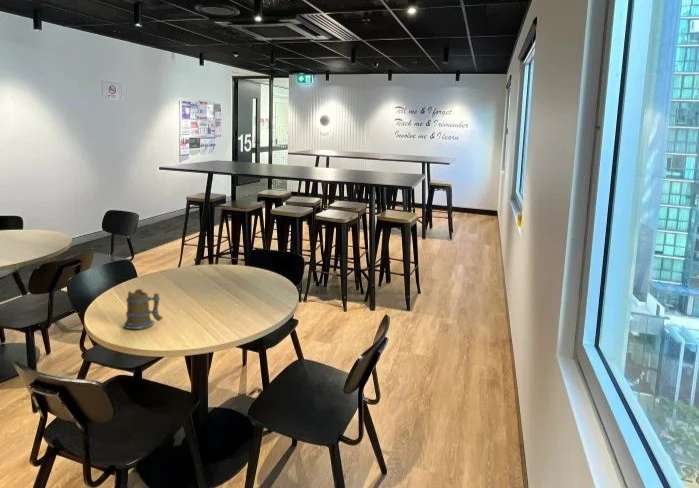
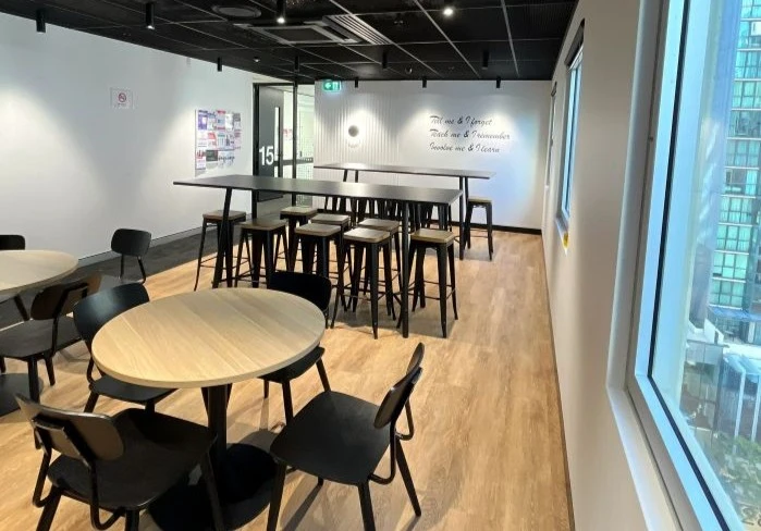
- mug (143, 307)
